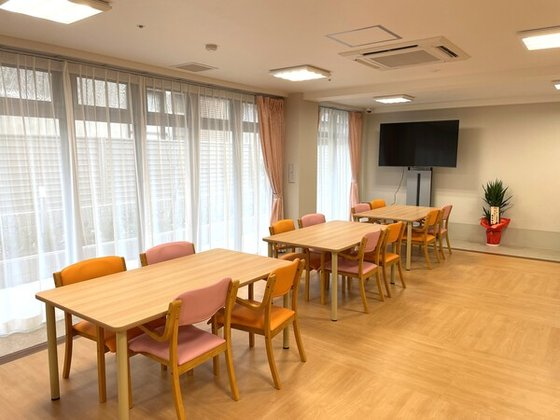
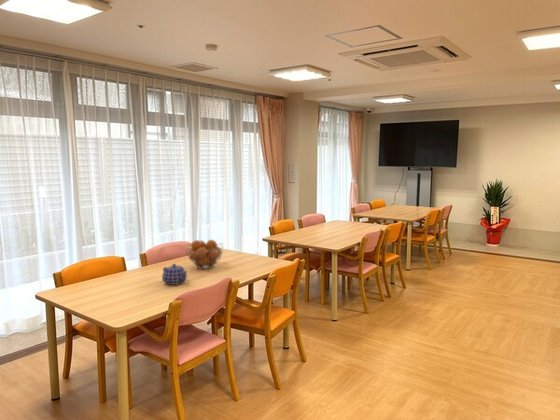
+ fruit basket (205, 253)
+ teapot (175, 273)
